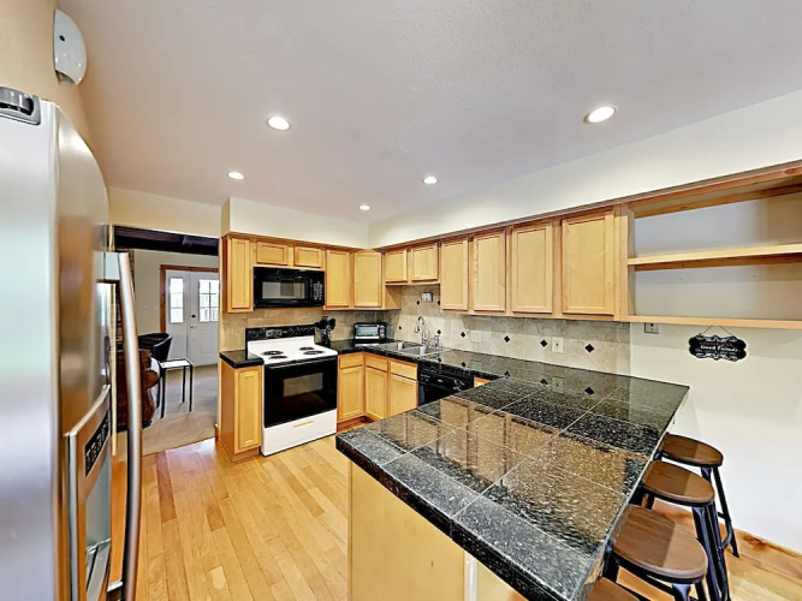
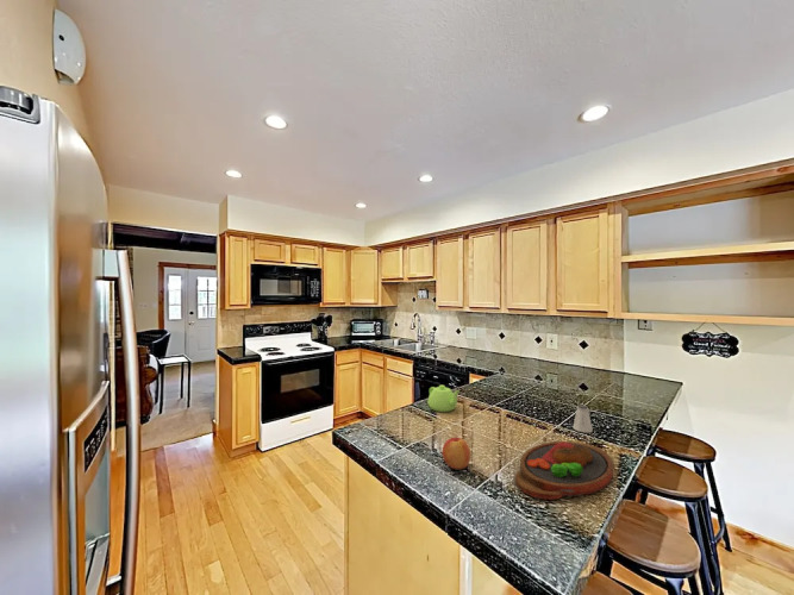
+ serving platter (565, 458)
+ apple (456, 451)
+ saltshaker (582, 416)
+ teapot (443, 396)
